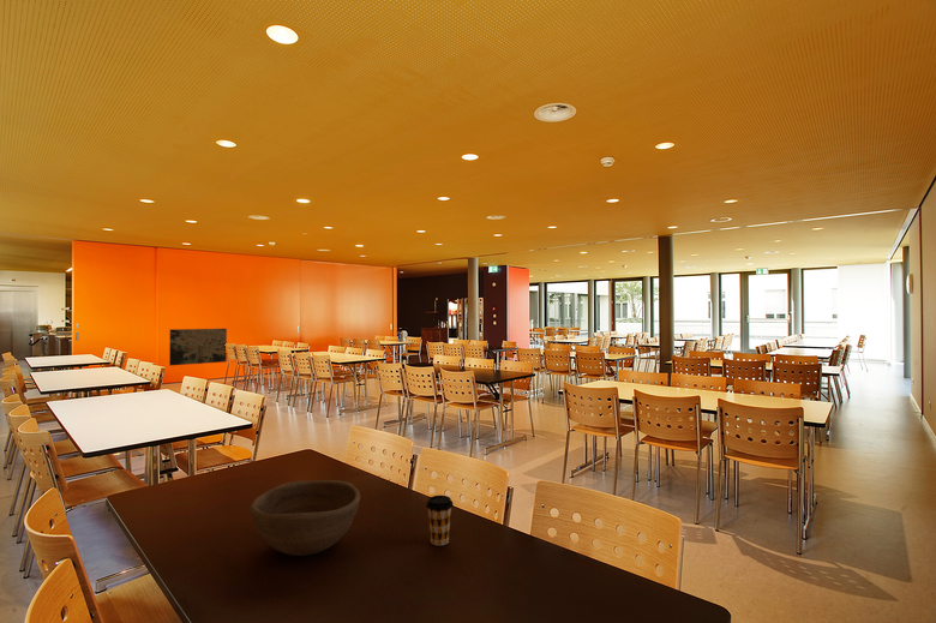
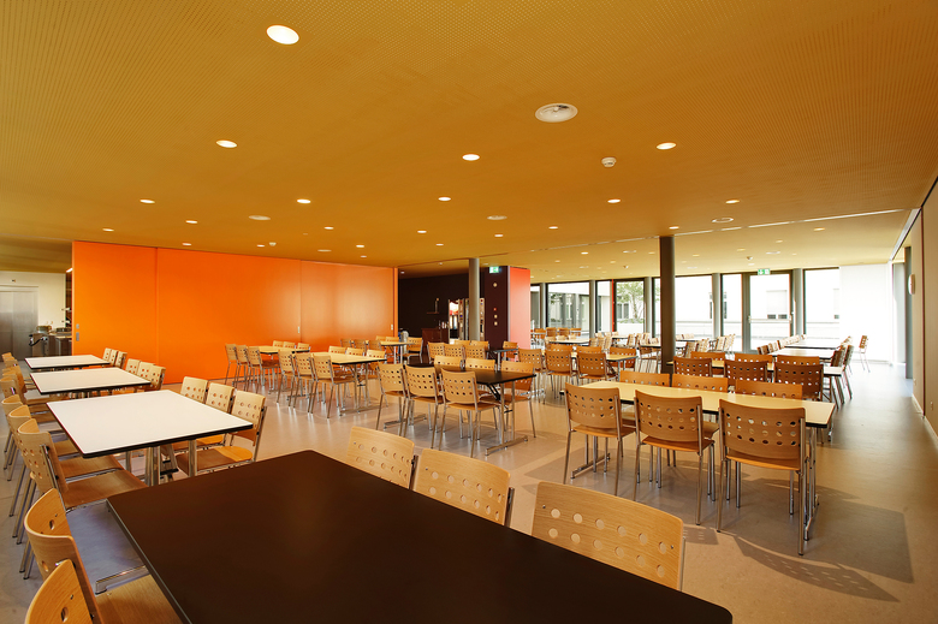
- wall art (199, 346)
- coffee cup (439, 520)
- bowl (307, 520)
